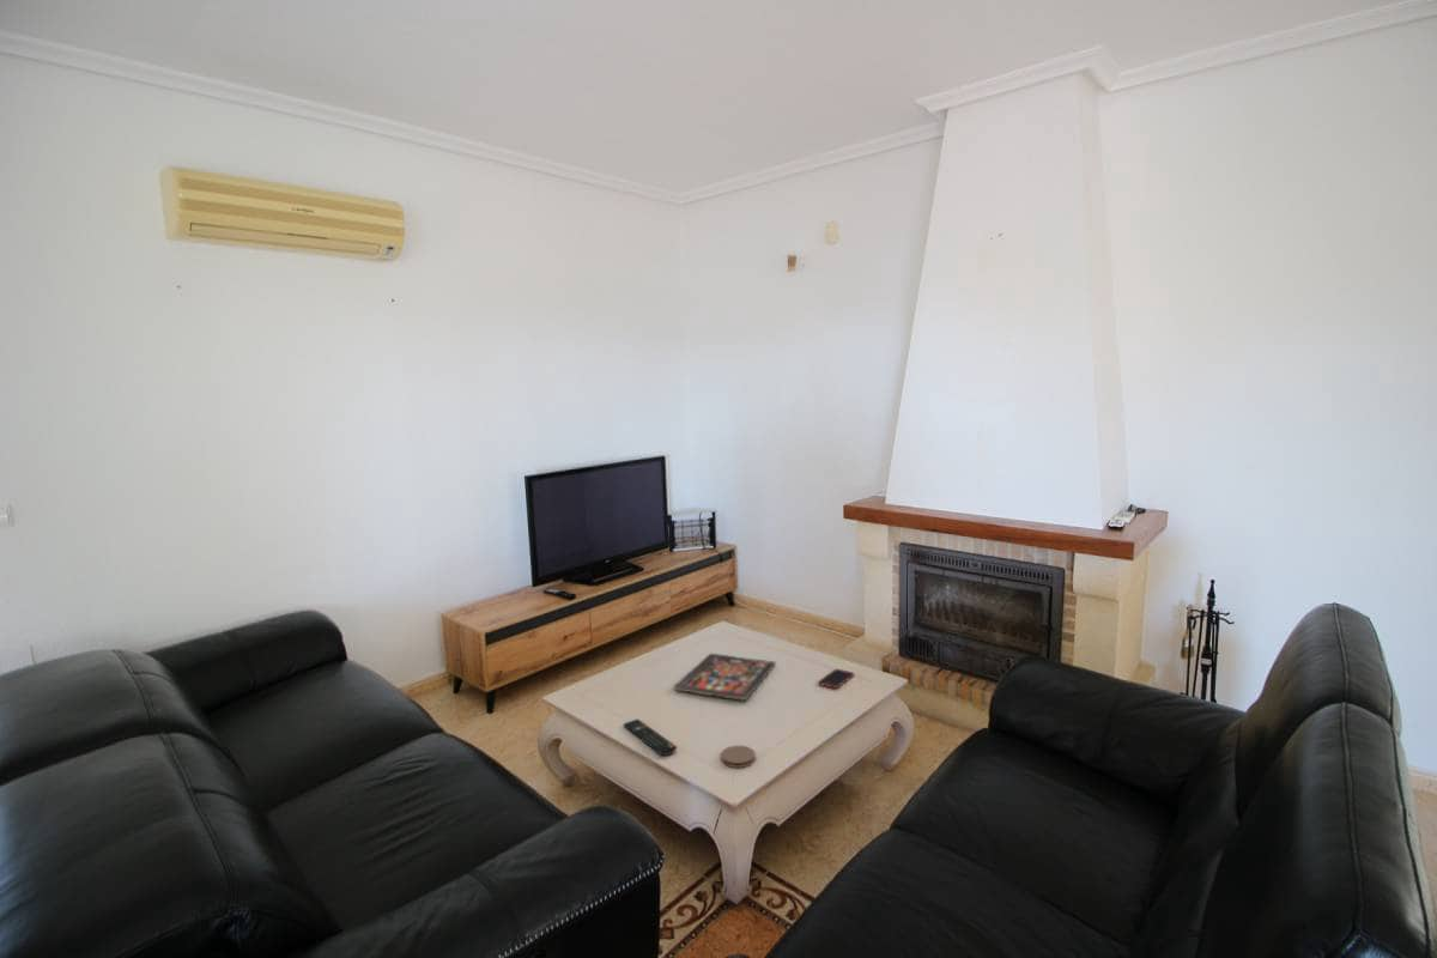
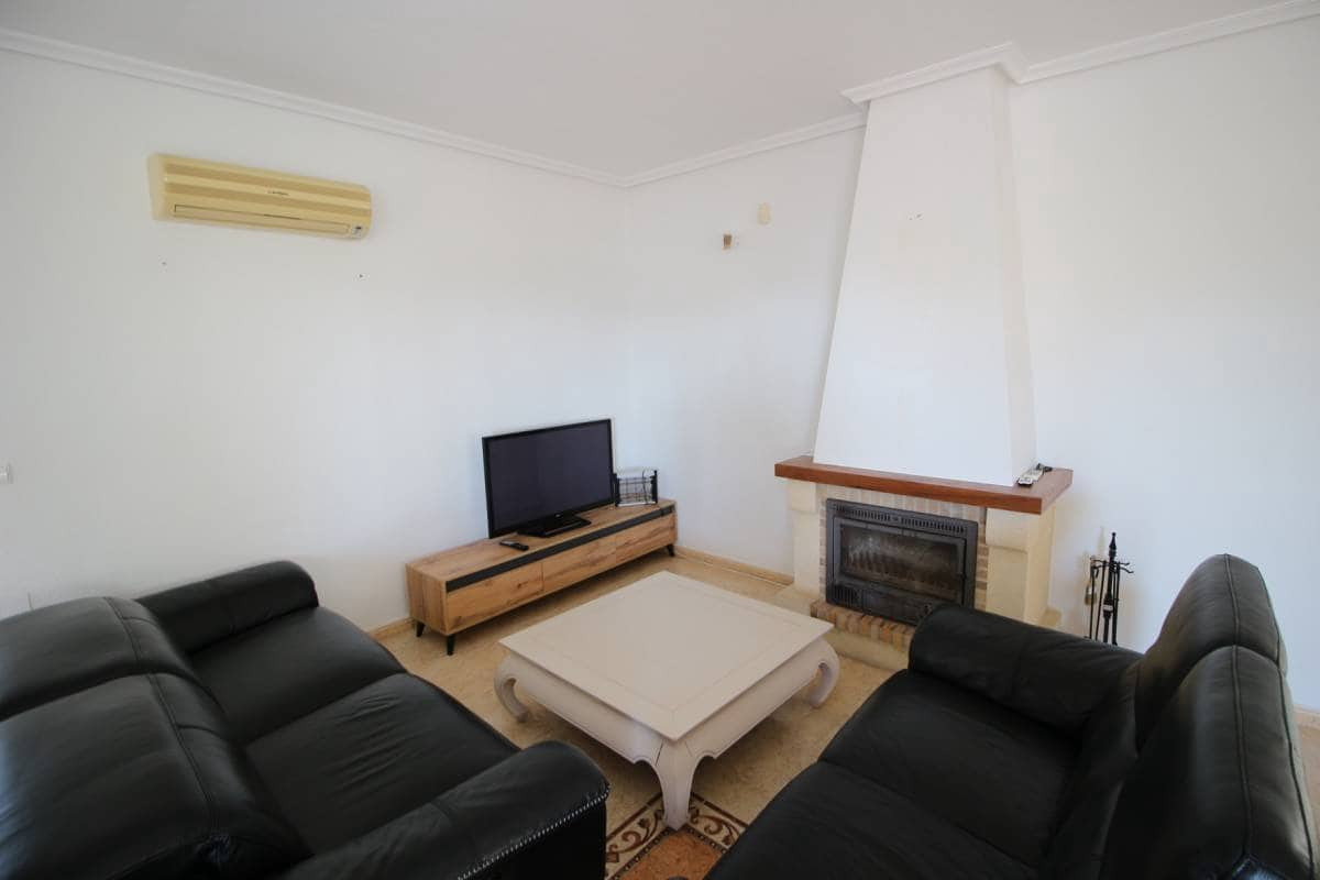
- cell phone (836, 678)
- remote control (649, 736)
- board game (727, 674)
- coaster (738, 756)
